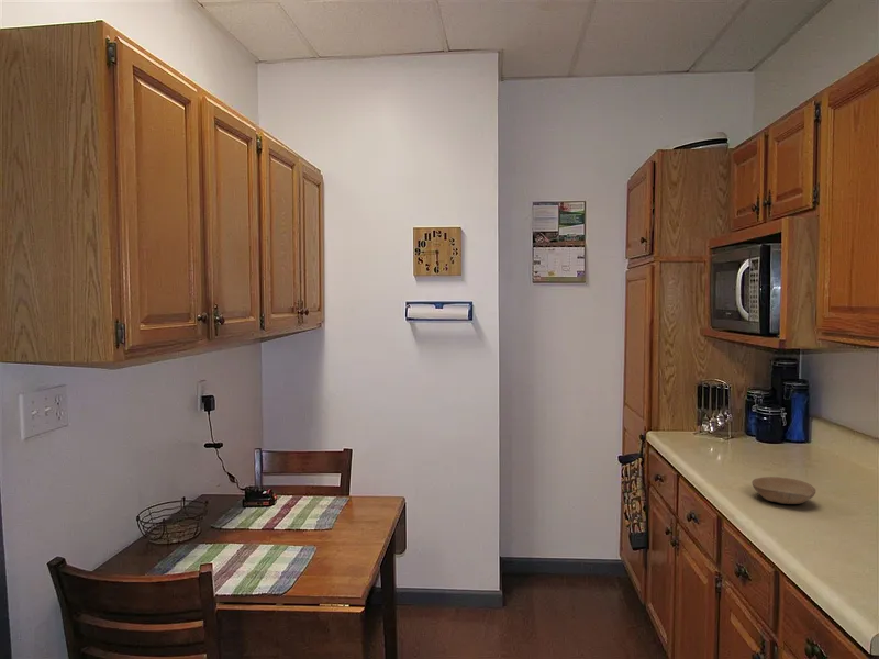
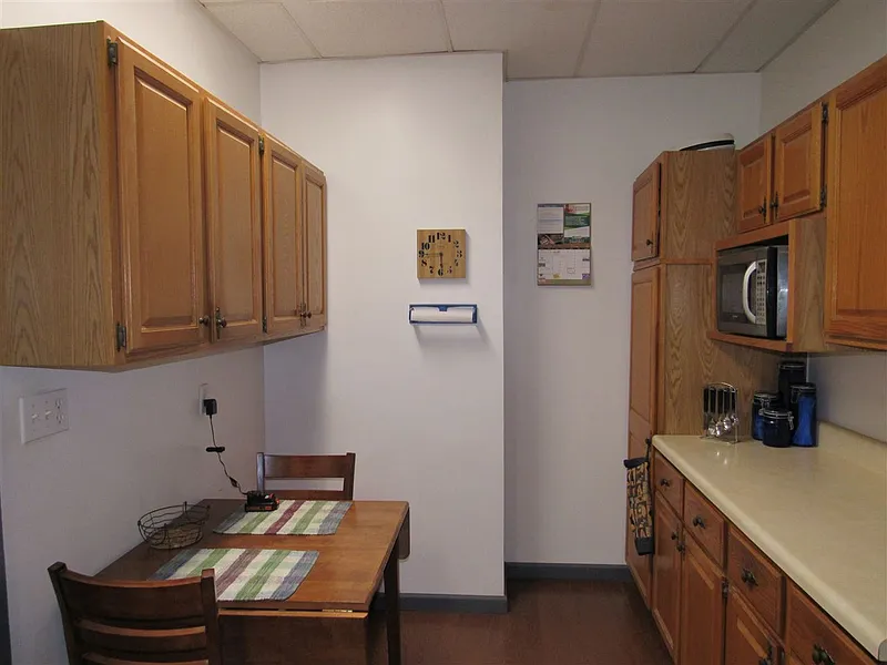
- bowl (782, 491)
